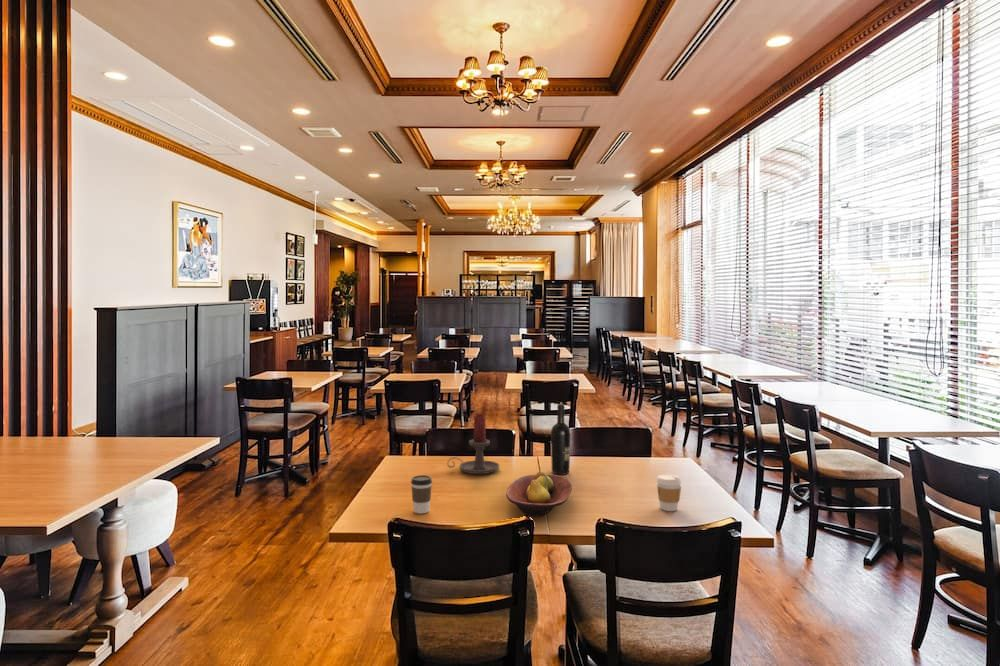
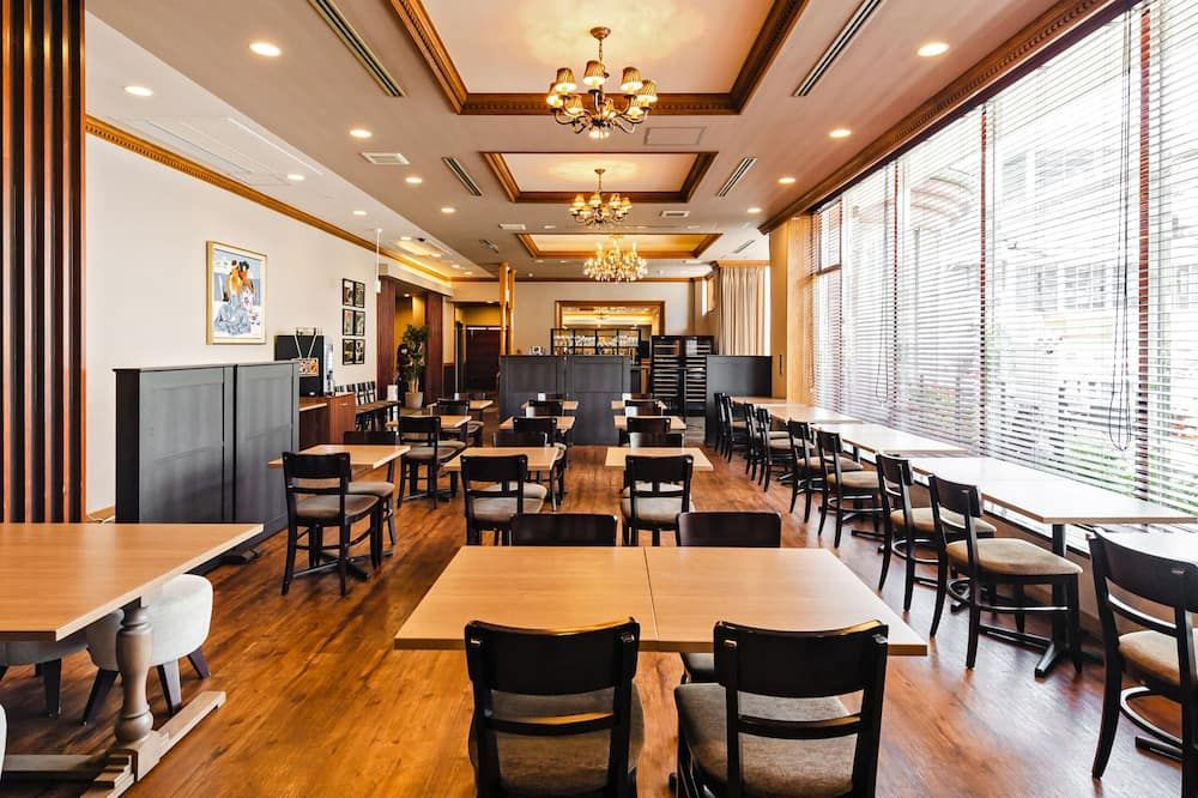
- candle holder (473, 442)
- coffee cup (421, 494)
- wine bottle (560, 438)
- coffee cup (668, 492)
- fruit bowl (539, 489)
